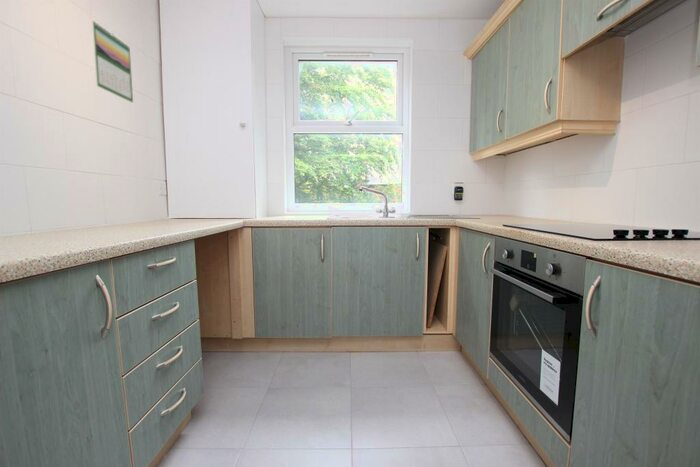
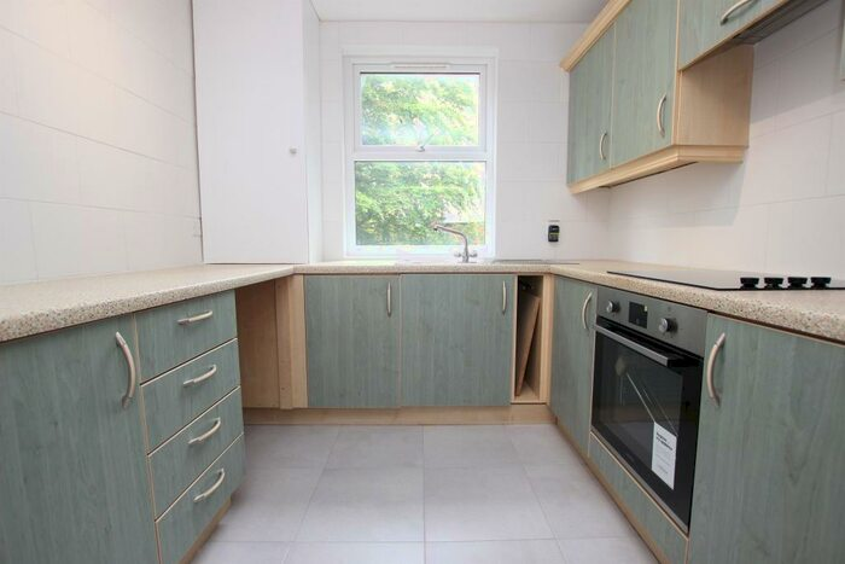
- calendar (113, 64)
